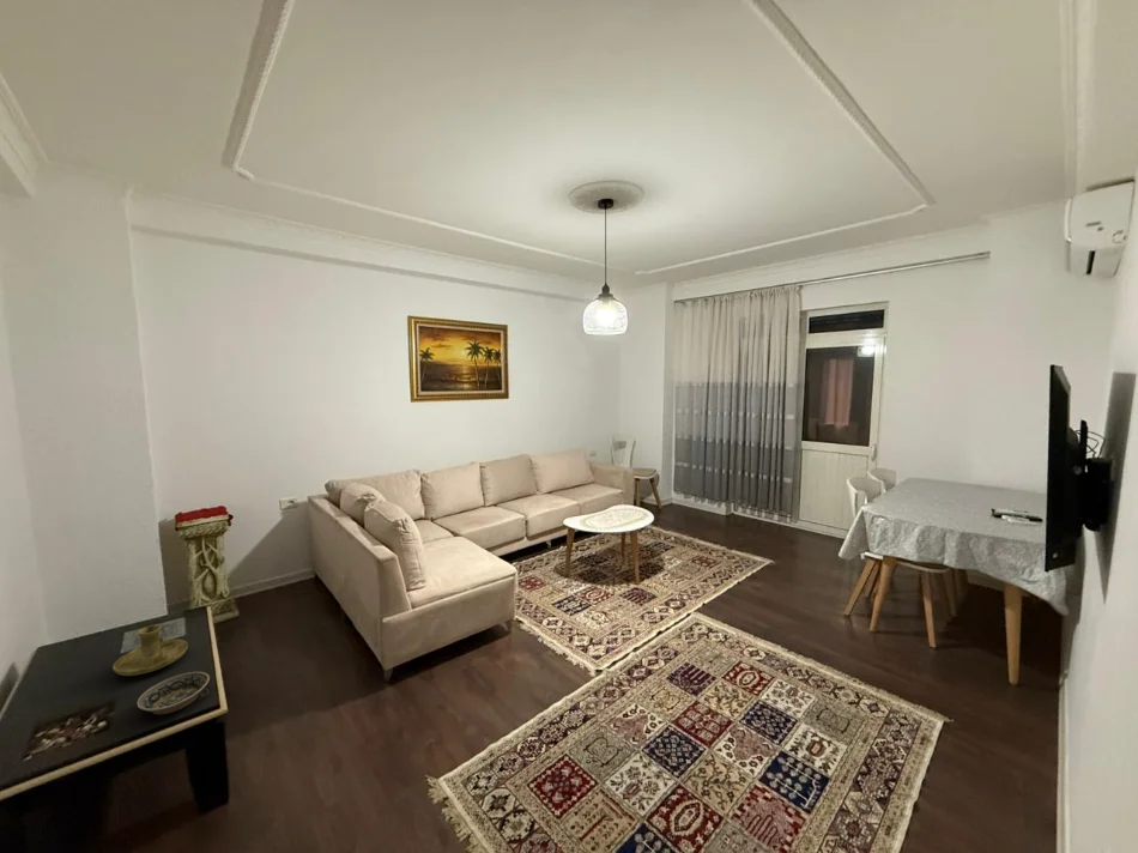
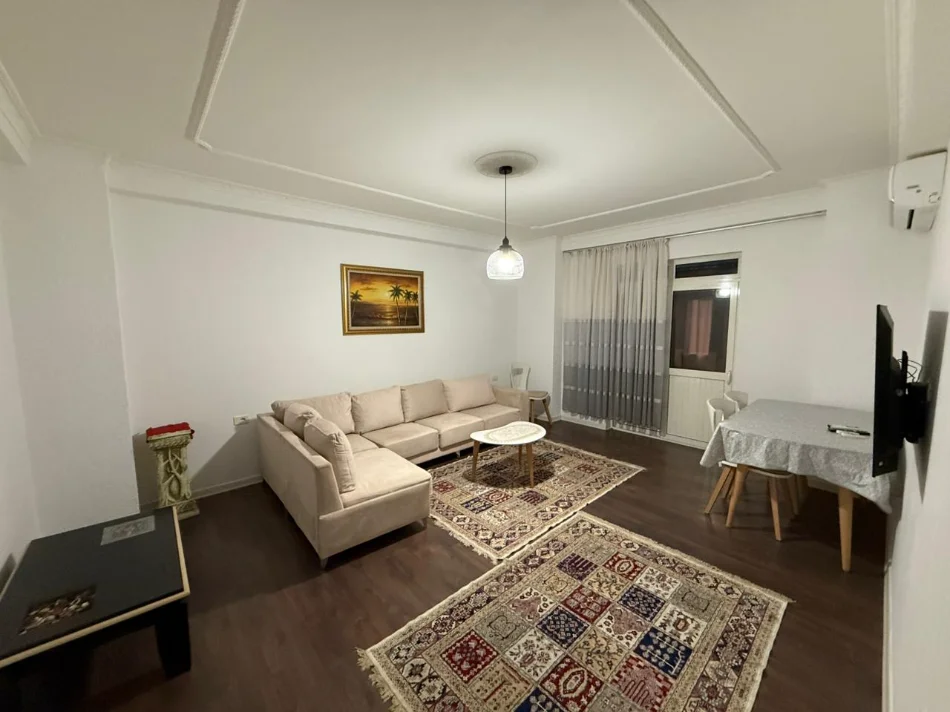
- bowl (174, 695)
- candle holder (151, 643)
